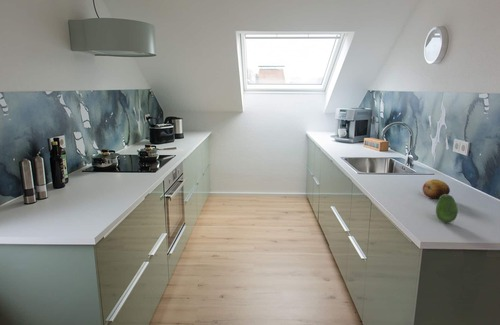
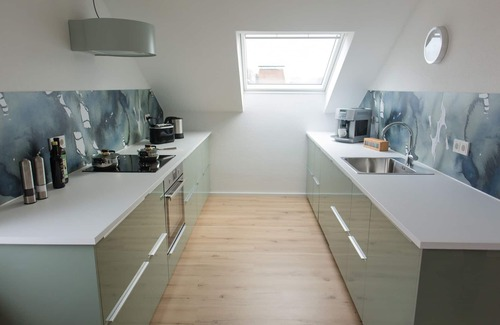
- fruit (446, 208)
- fruit (436, 188)
